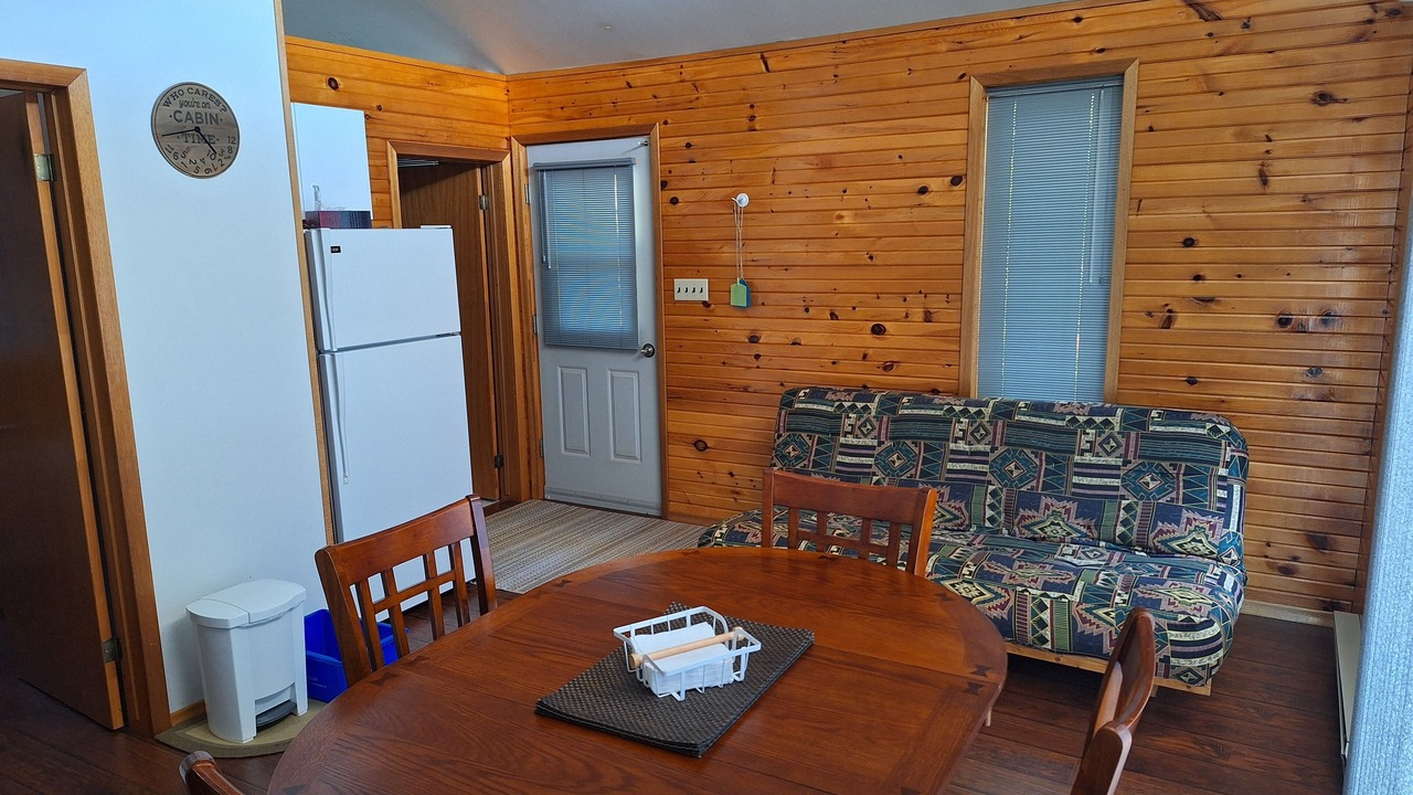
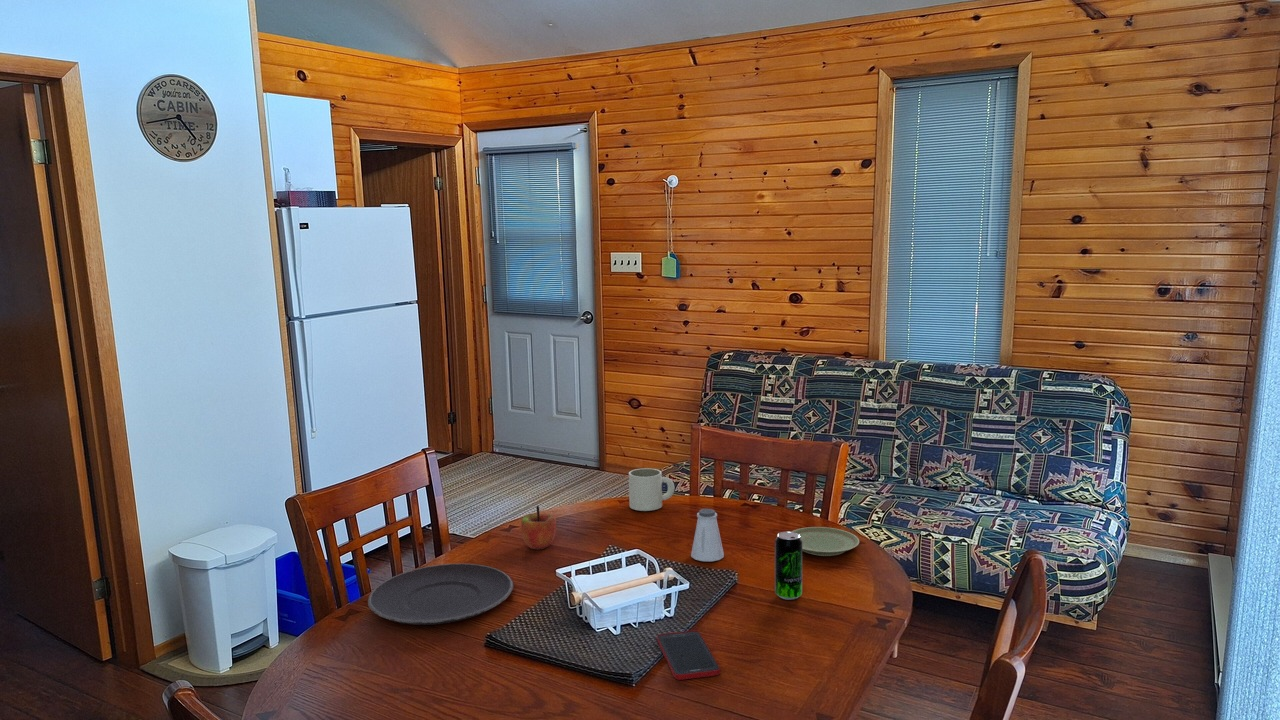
+ mug (652, 488)
+ plate (442, 594)
+ saltshaker (707, 533)
+ plate (822, 543)
+ cell phone (687, 654)
+ apple (538, 525)
+ beverage can (788, 565)
